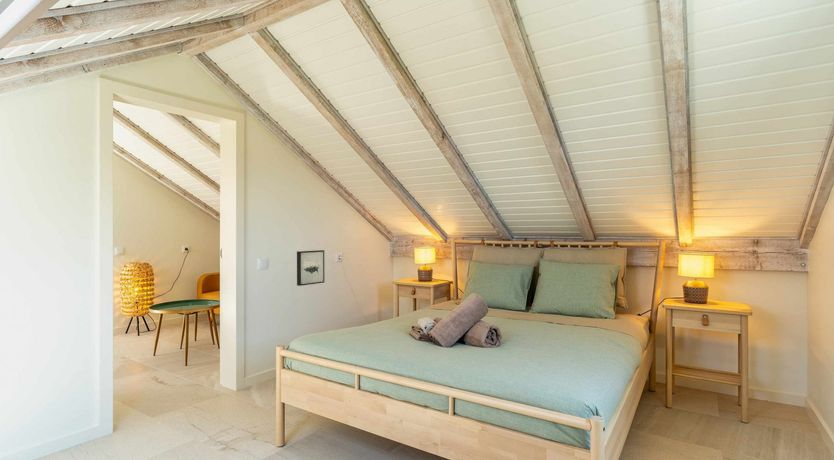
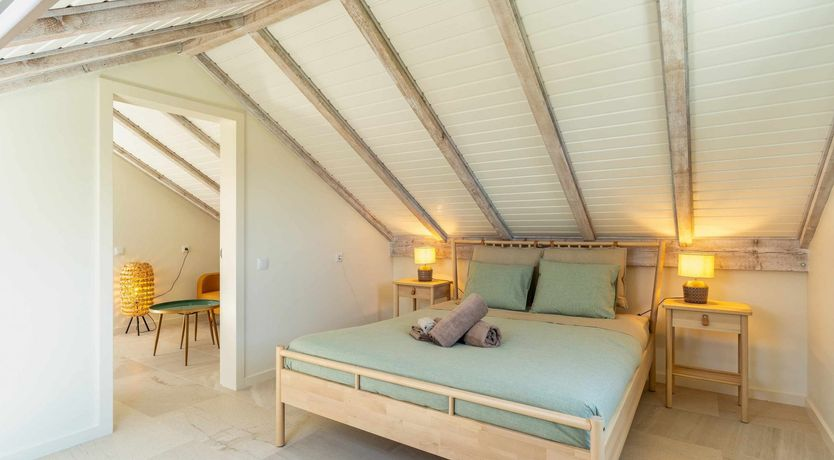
- wall art (311, 267)
